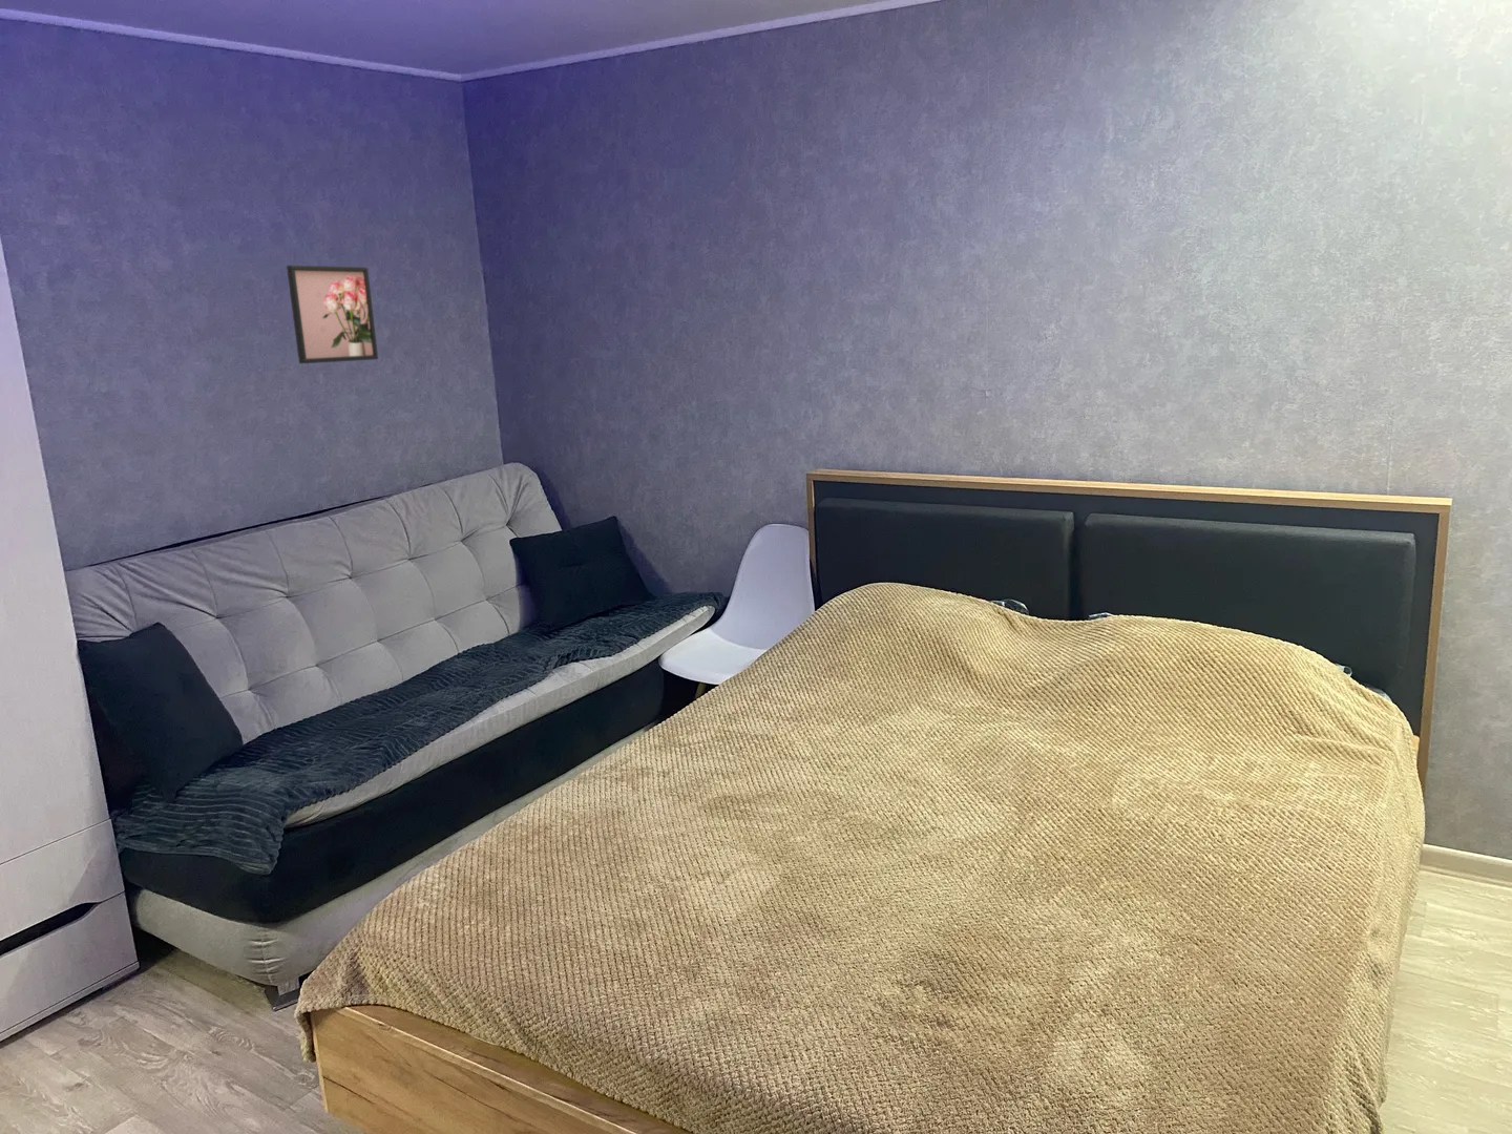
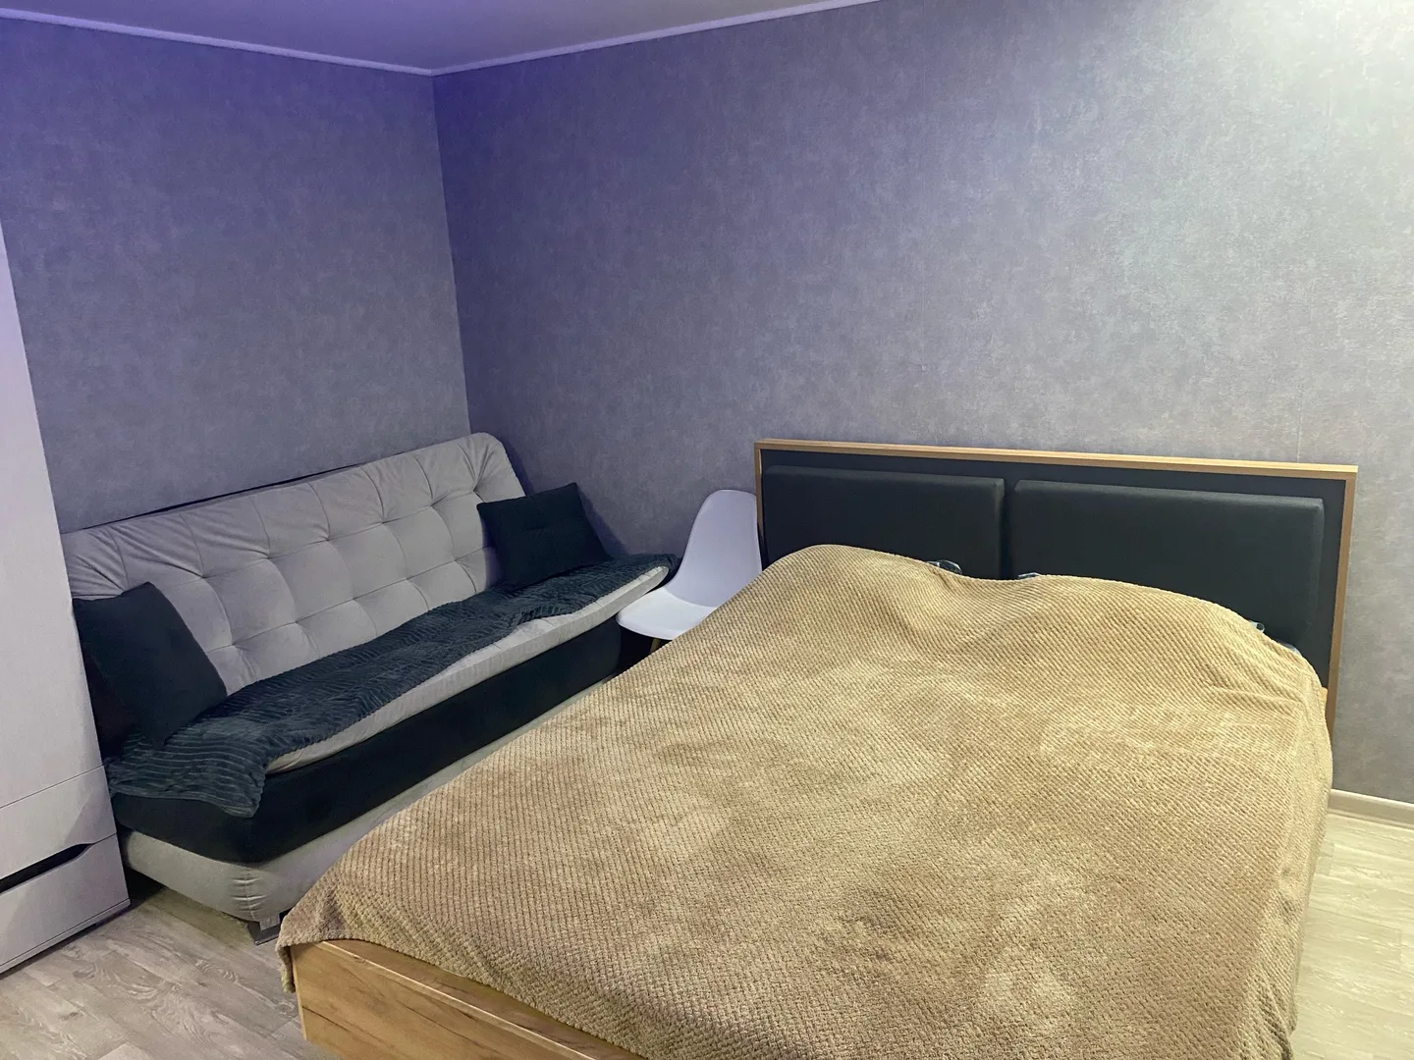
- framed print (333, 314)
